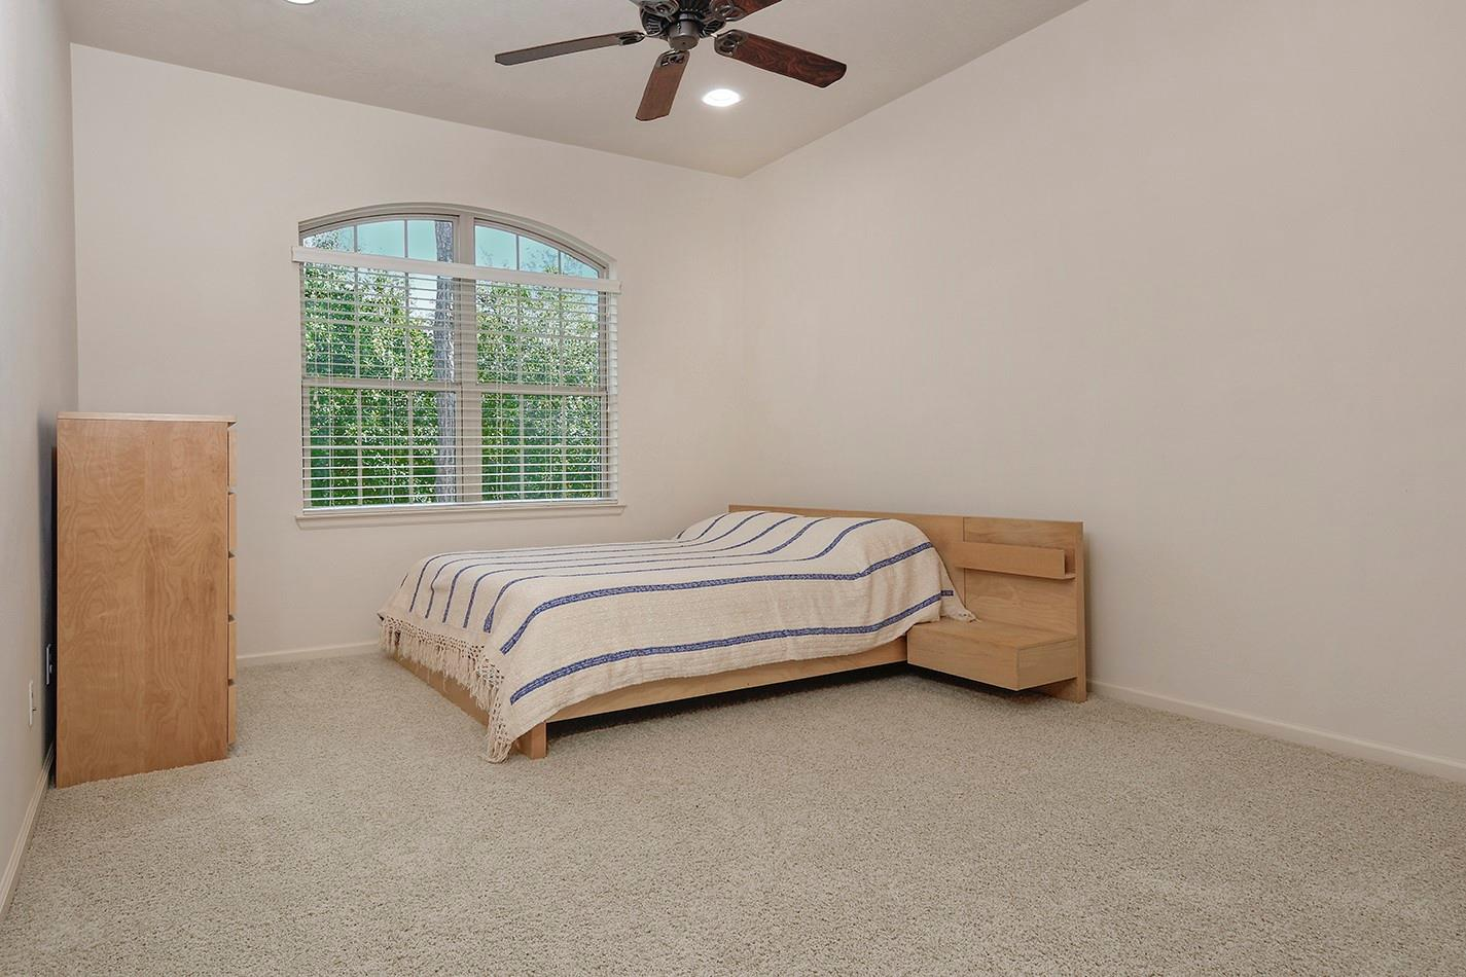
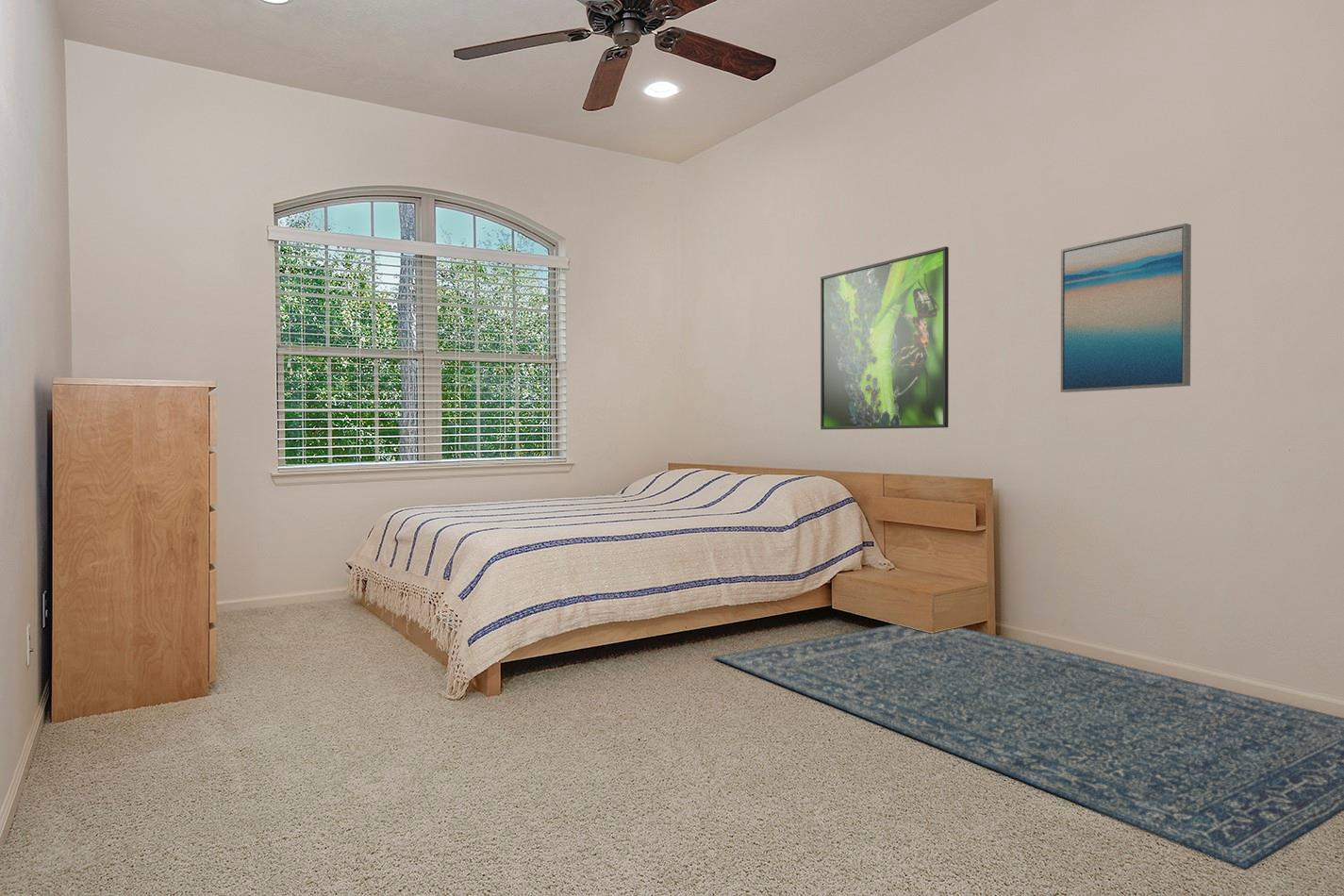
+ rug (1019, 693)
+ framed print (879, 345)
+ wall art (1121, 313)
